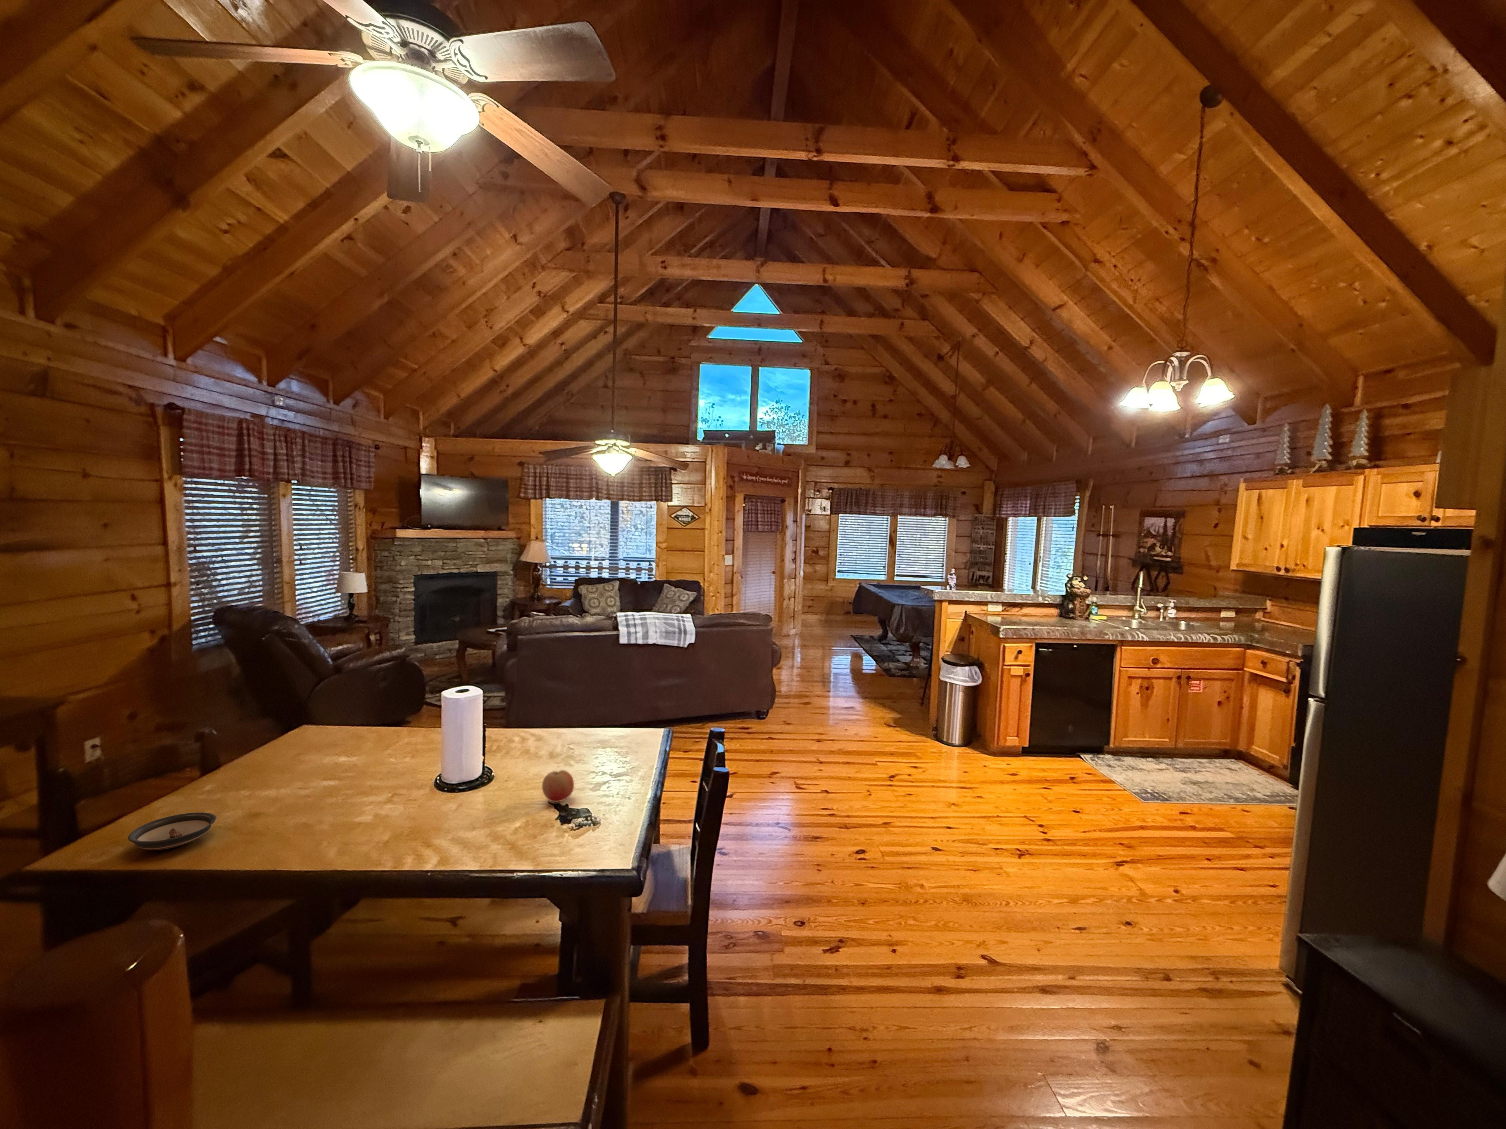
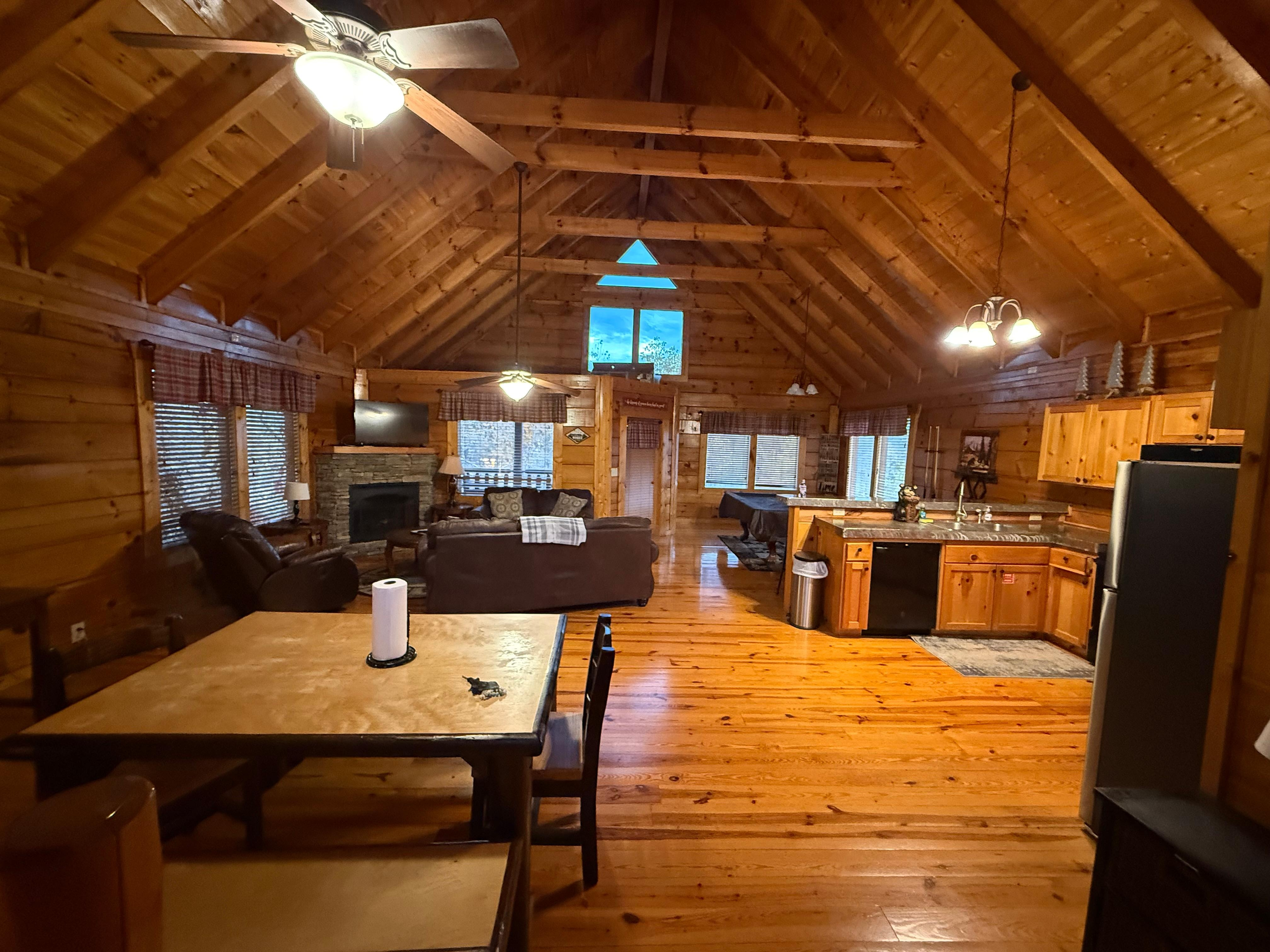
- fruit (559, 786)
- saucer (173, 834)
